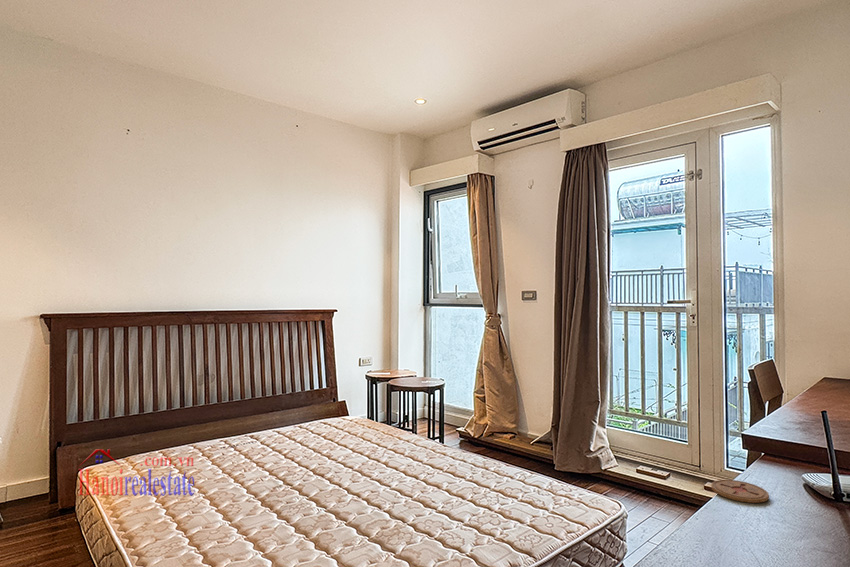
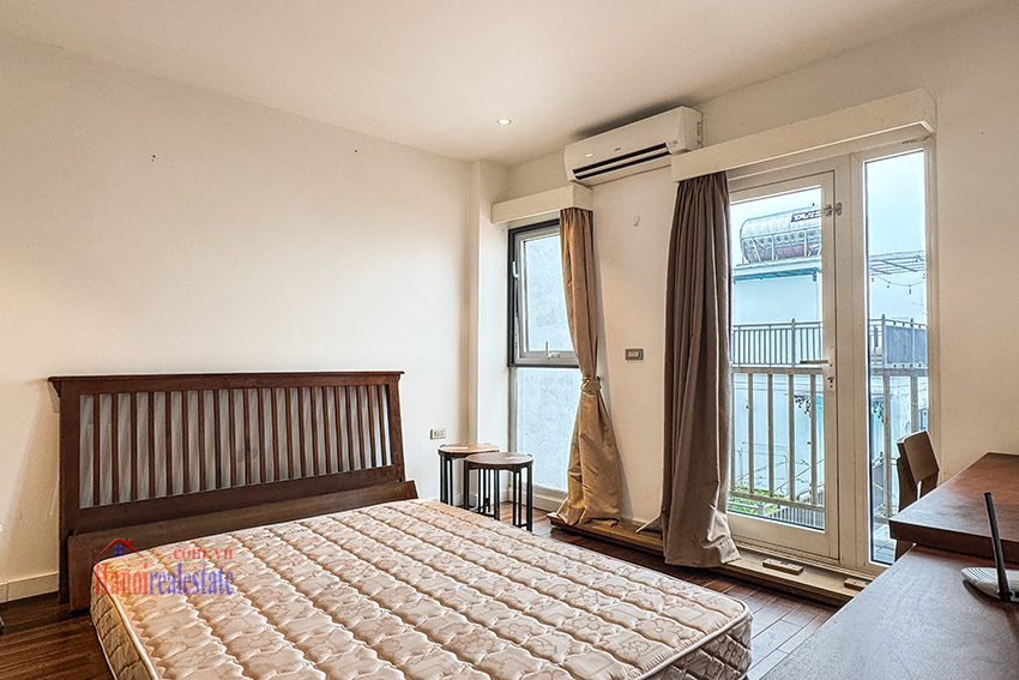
- coaster (739, 490)
